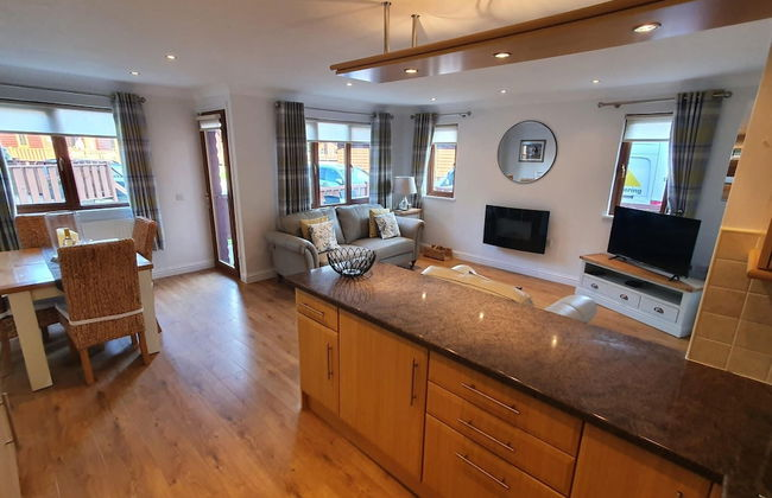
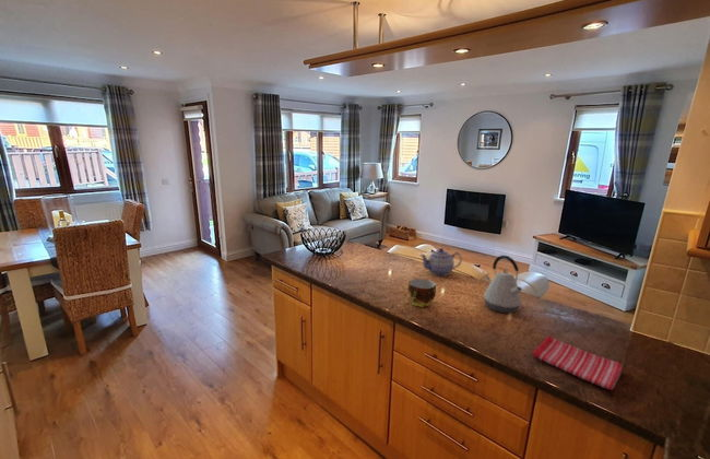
+ teapot (440, 260)
+ cup (422, 294)
+ dish towel (576, 360)
+ kettle (505, 282)
